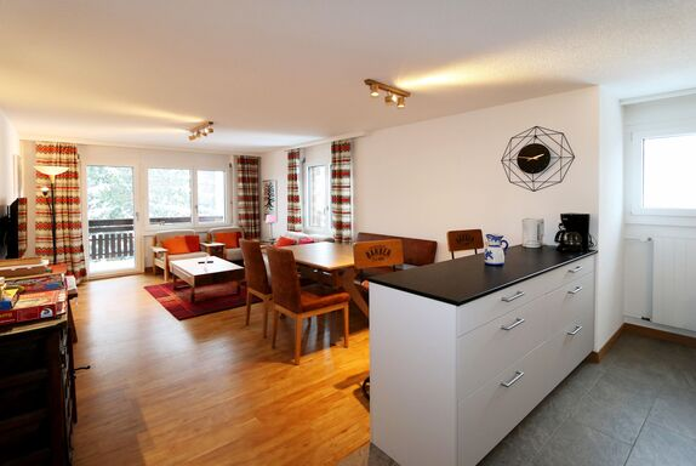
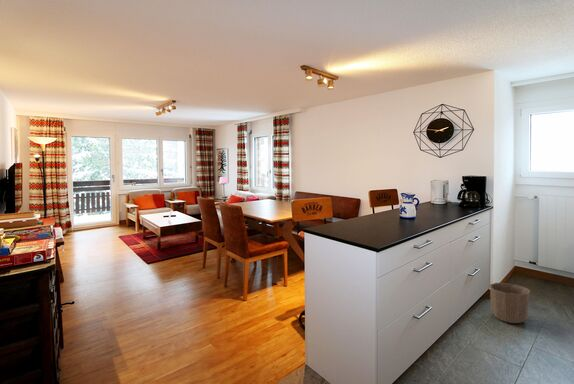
+ waste basket (509, 303)
